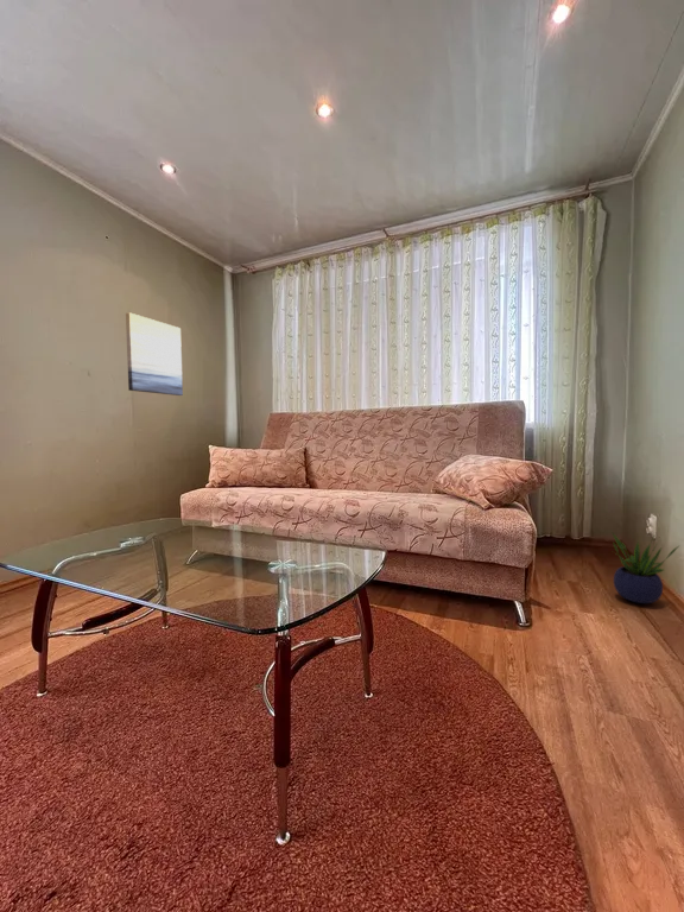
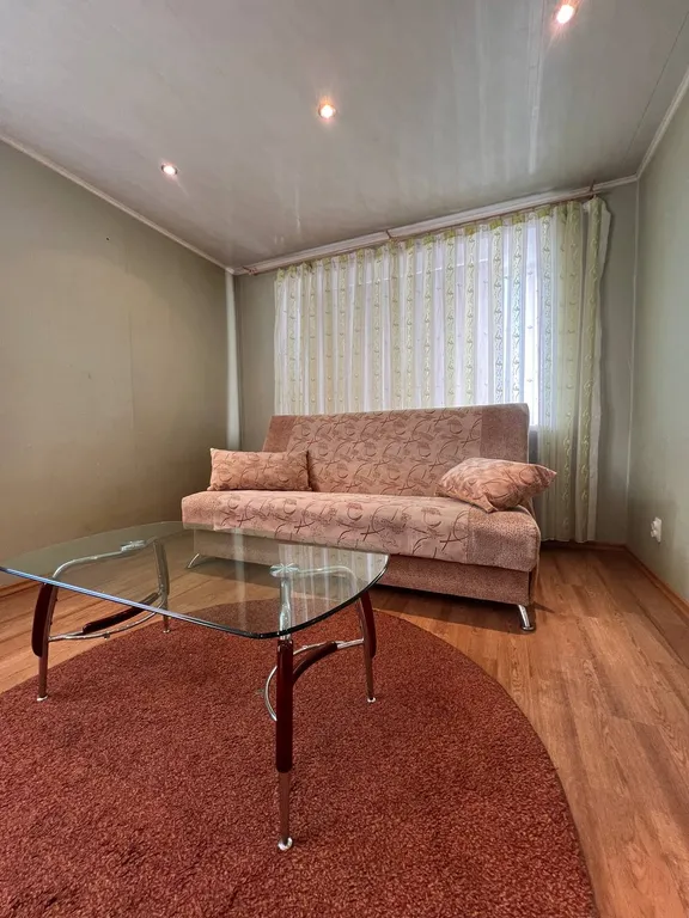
- wall art (156, 356)
- potted plant (642, 569)
